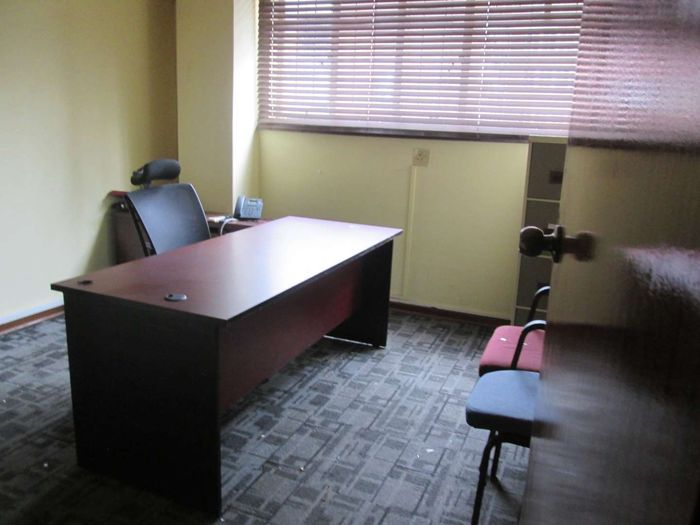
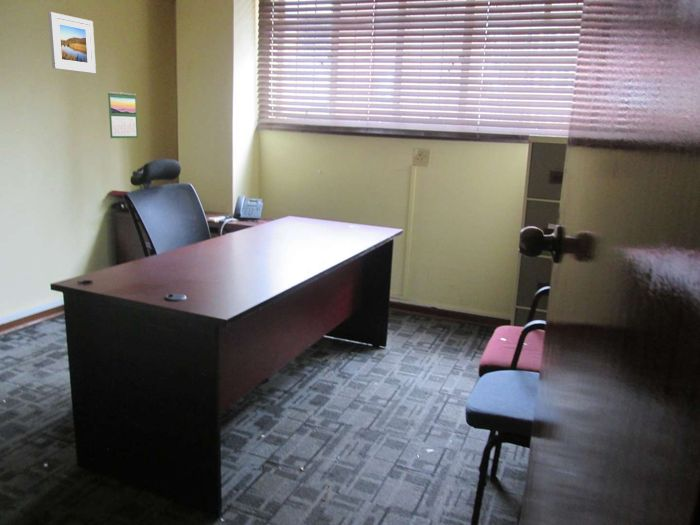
+ calendar (123, 115)
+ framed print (73, 44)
